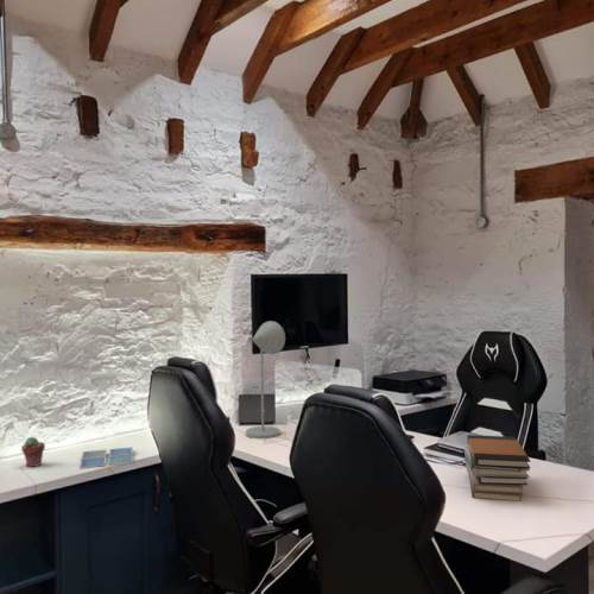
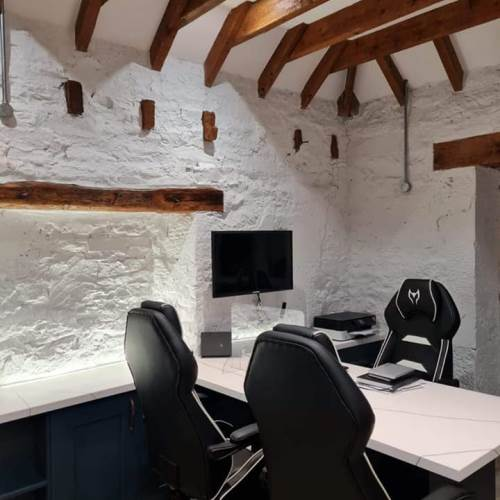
- potted succulent (33, 450)
- desk lamp (261, 378)
- drink coaster (106, 457)
- book stack (494, 466)
